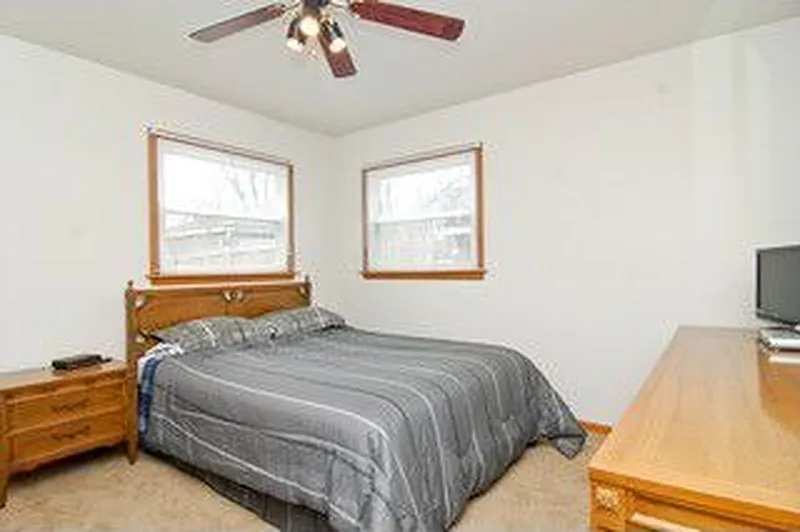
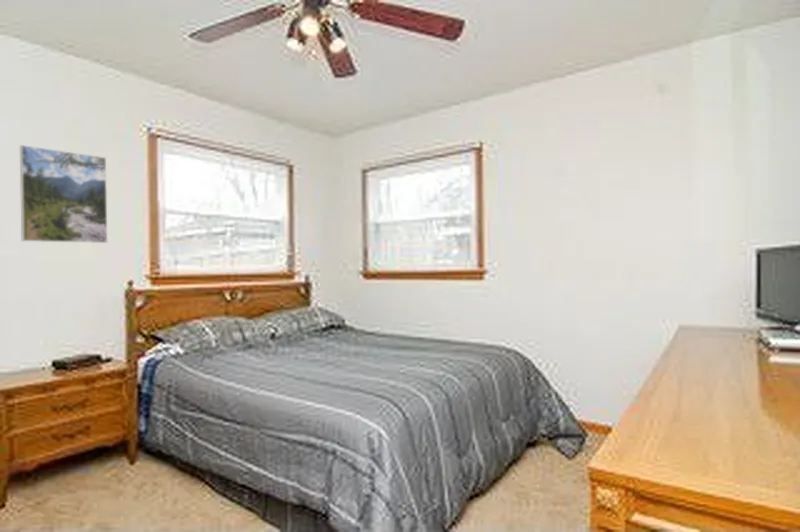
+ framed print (66, 197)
